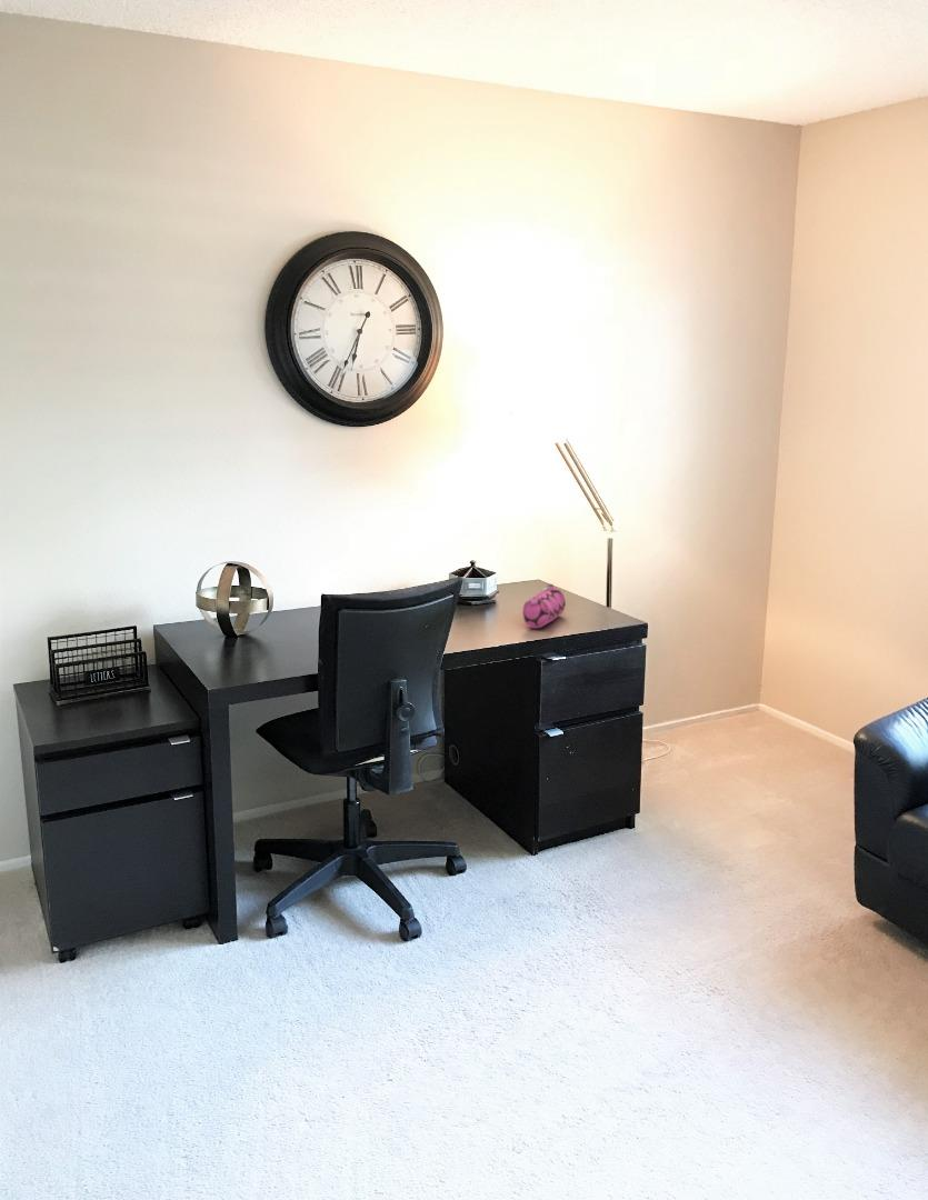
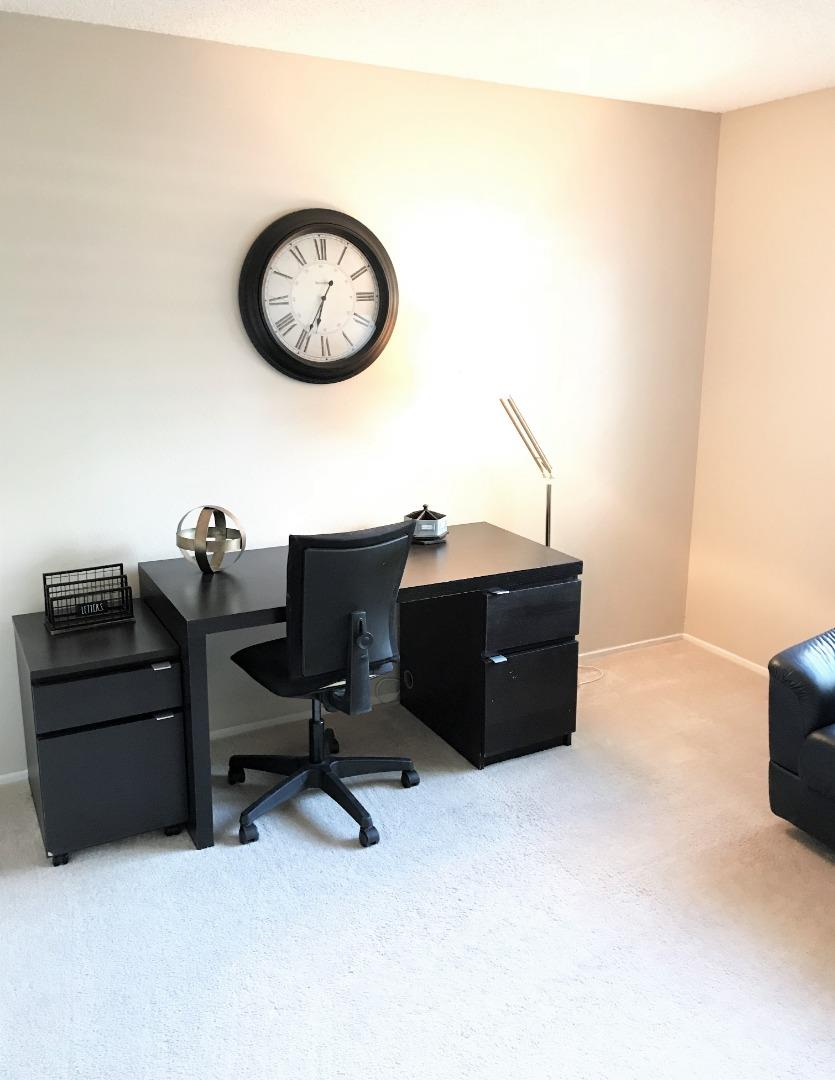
- pencil case (542, 606)
